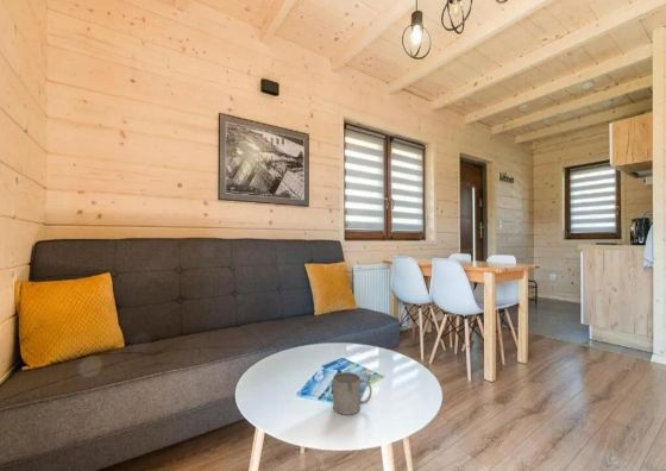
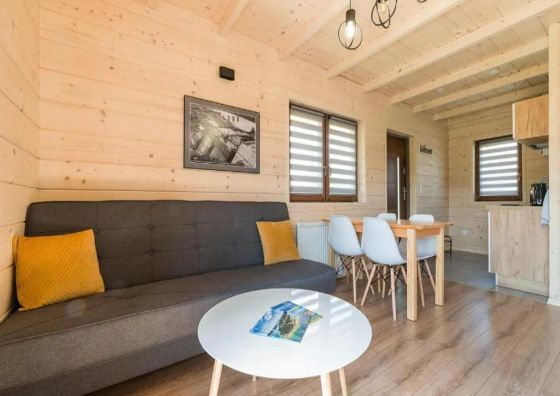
- mug (352, 391)
